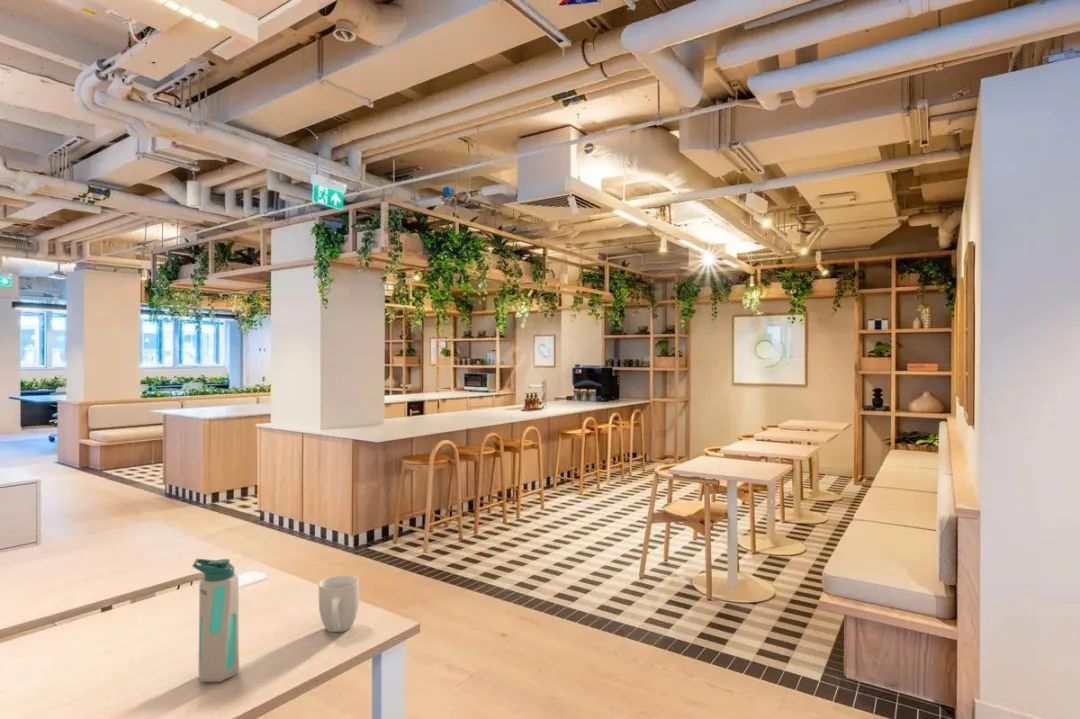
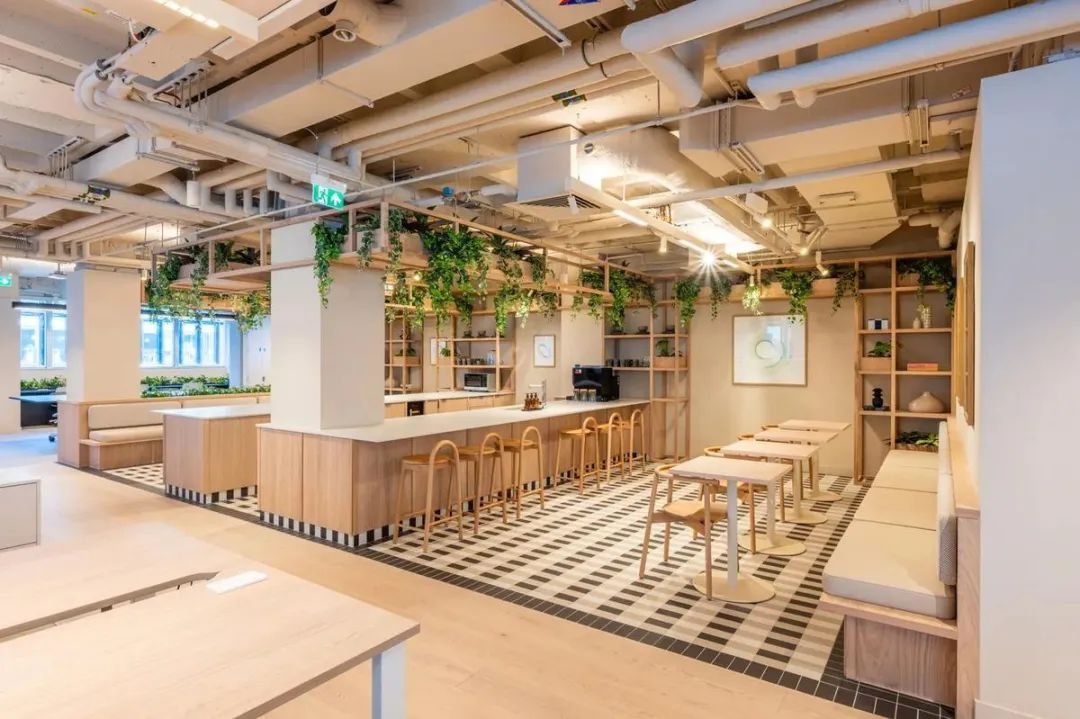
- water bottle (215, 617)
- mug (338, 606)
